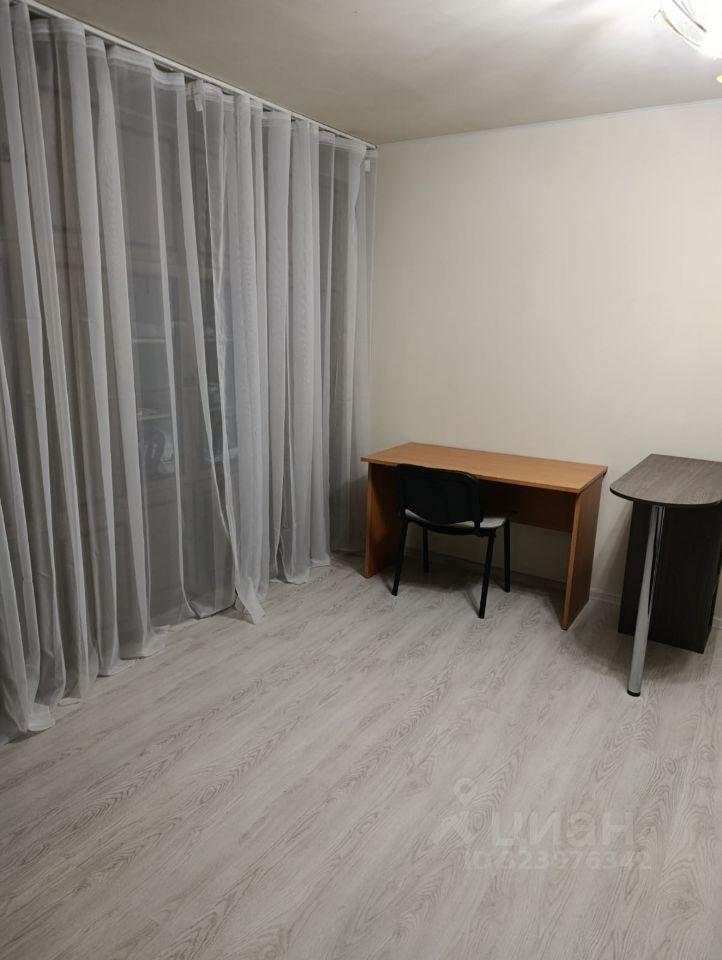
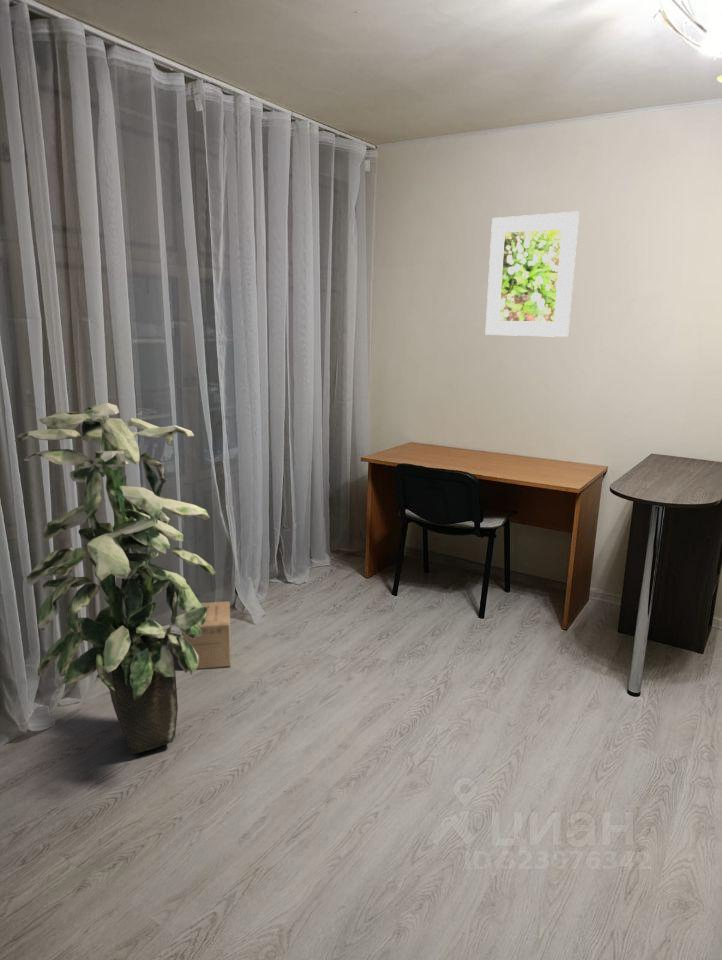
+ indoor plant (122, 579)
+ cardboard box (207, 634)
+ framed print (529, 276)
